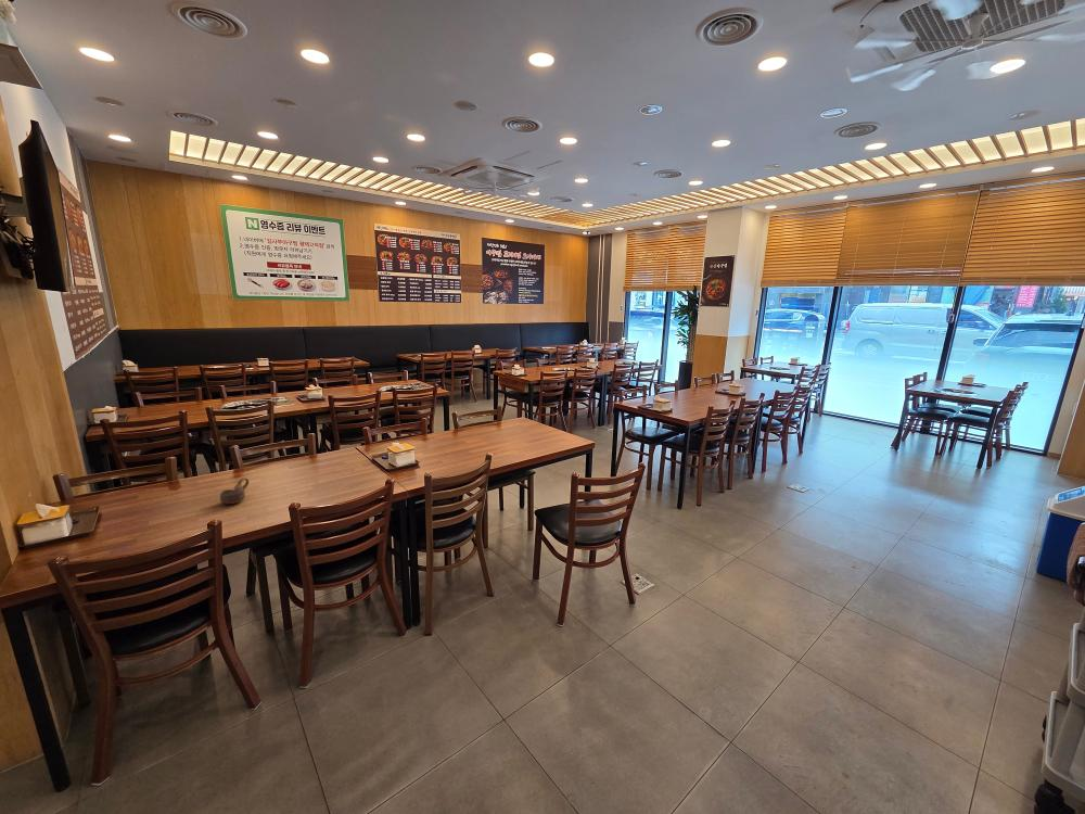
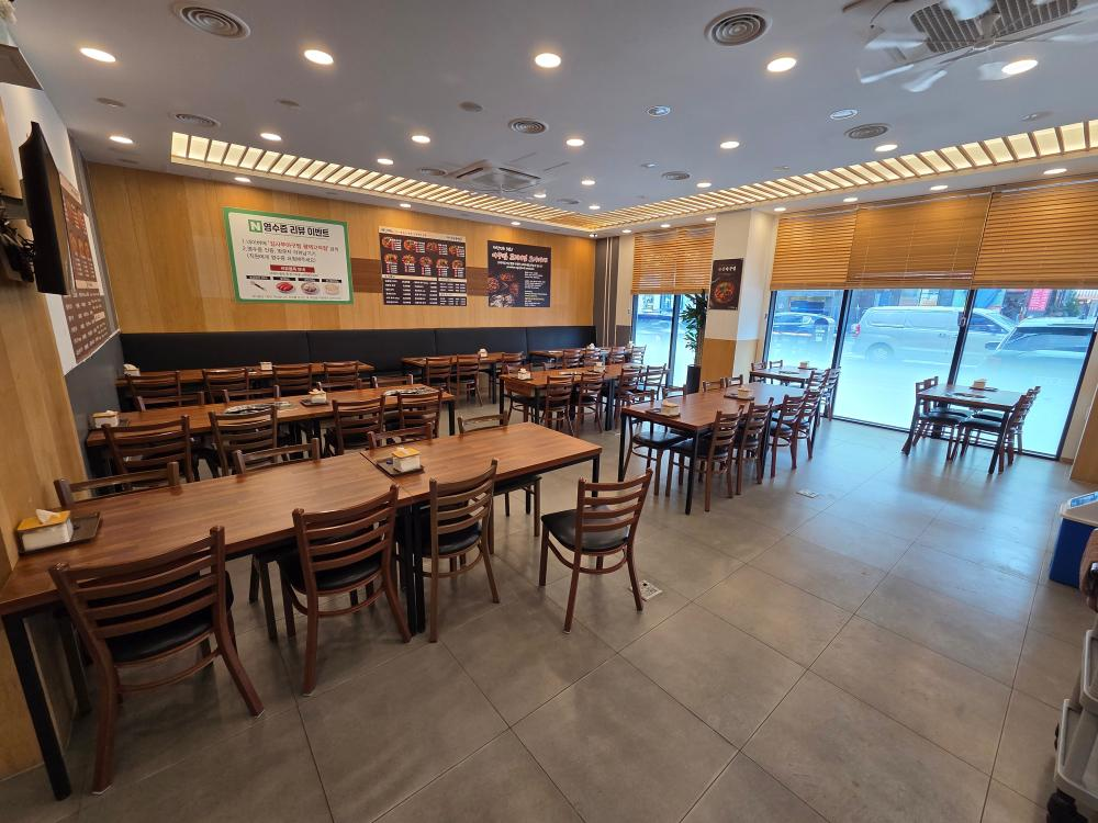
- cup (235, 492)
